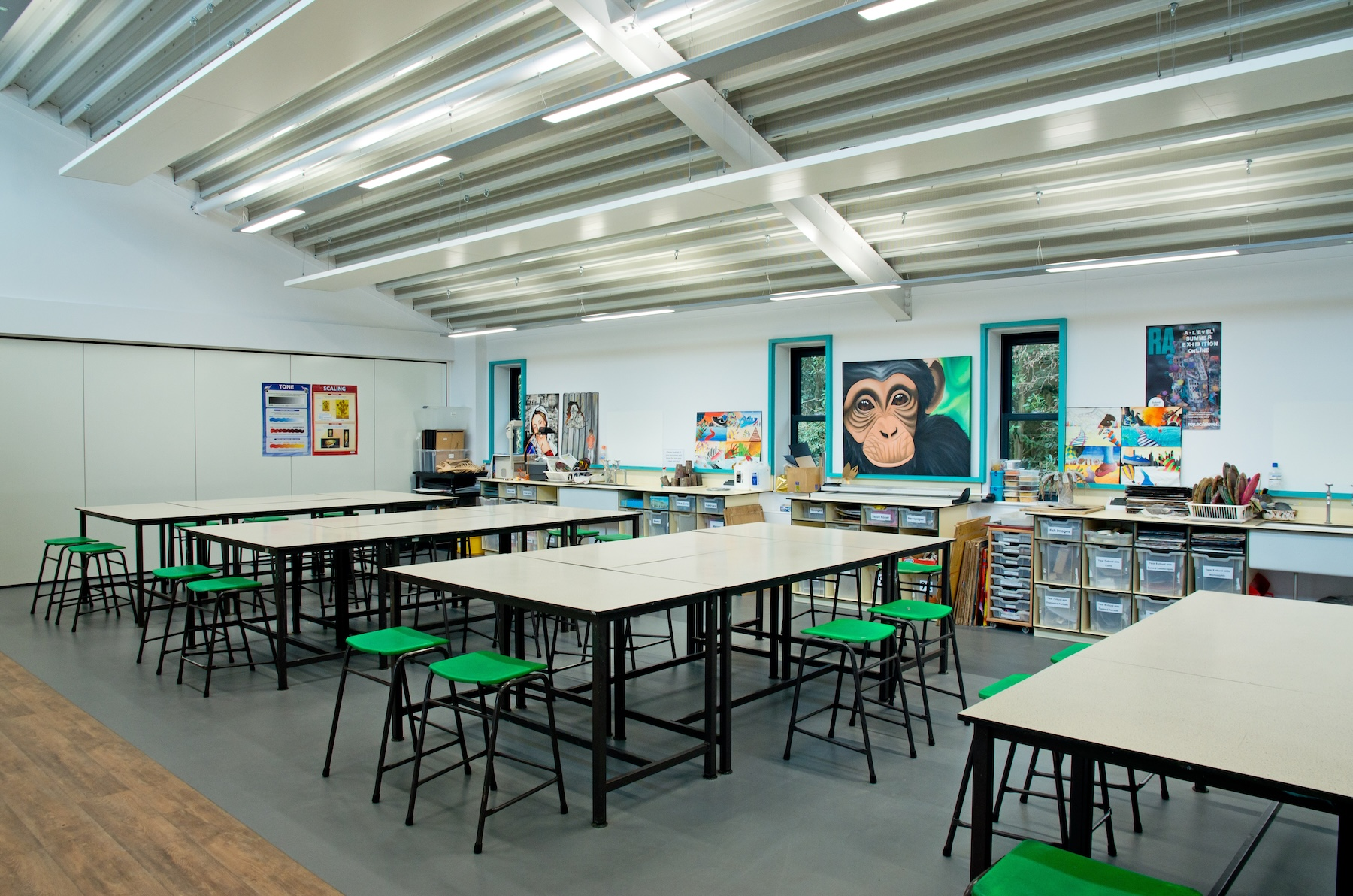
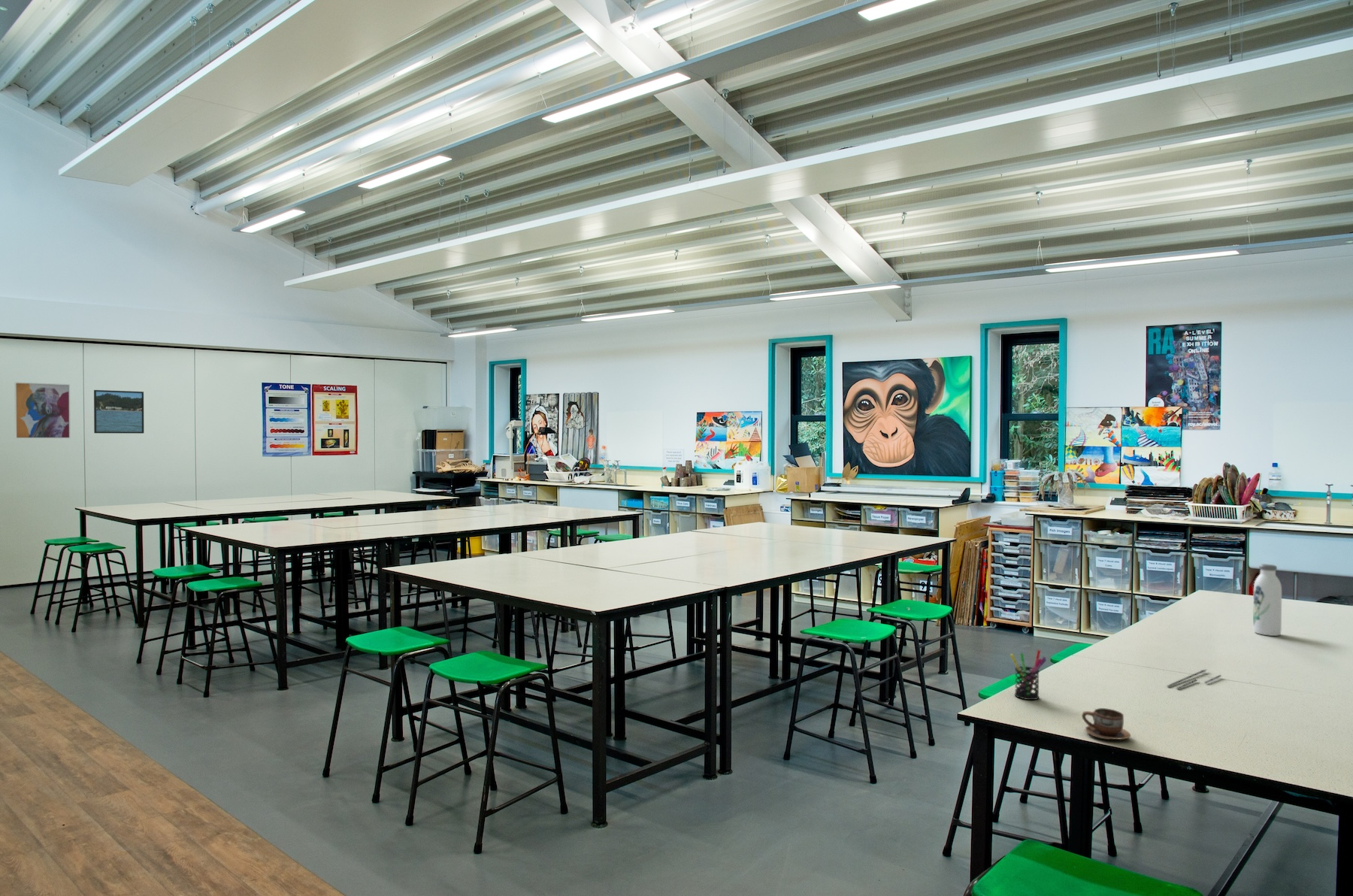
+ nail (1197, 680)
+ pen holder (1027, 672)
+ wall art (43, 410)
+ water bottle (1267, 598)
+ cup (1106, 723)
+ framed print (119, 412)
